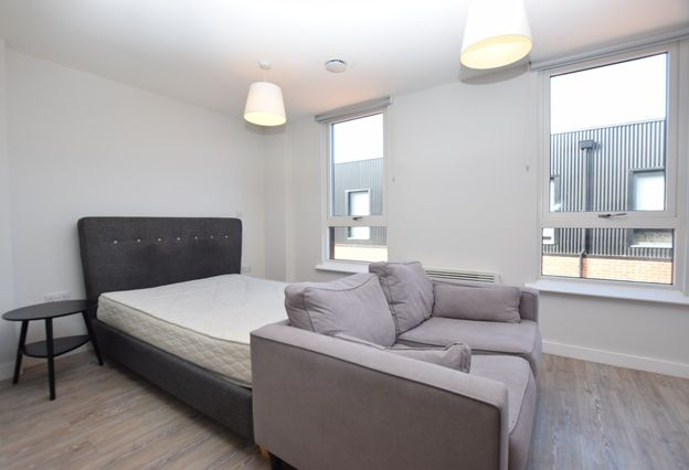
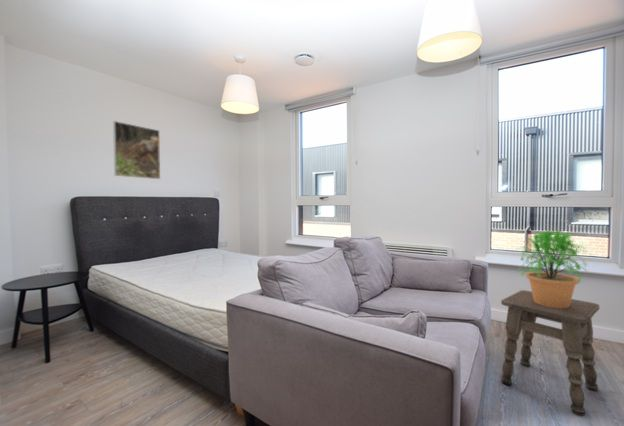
+ side table (552, 337)
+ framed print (138, 151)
+ potted plant (550, 264)
